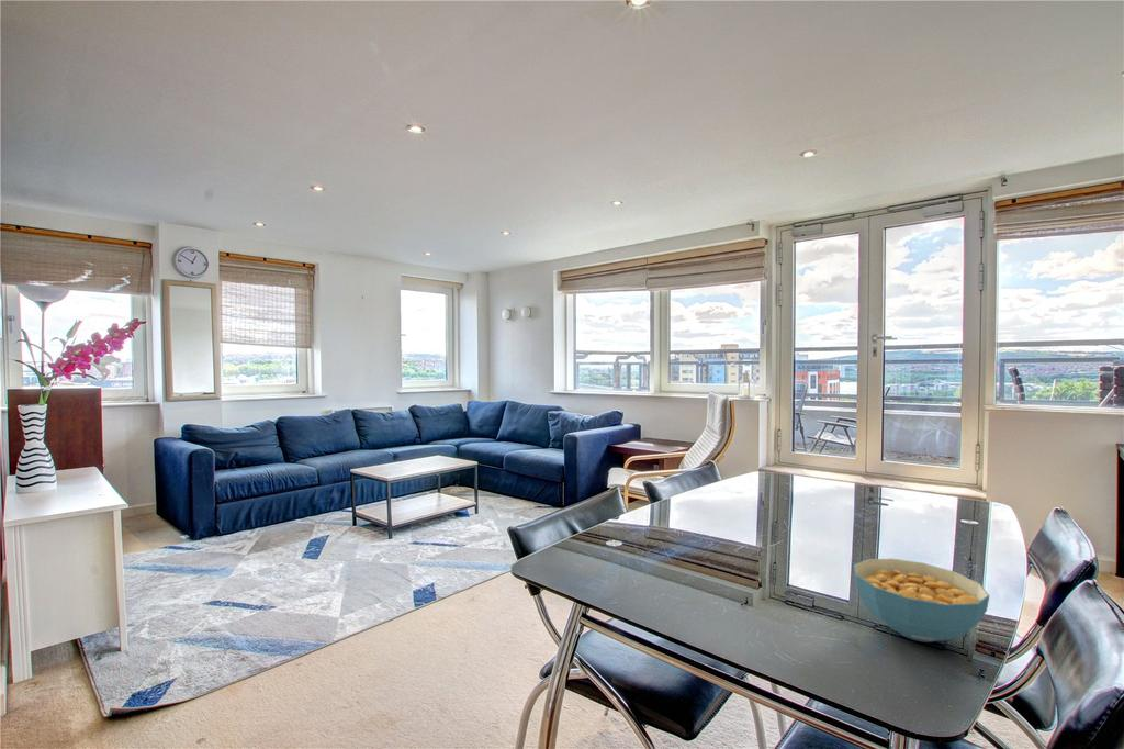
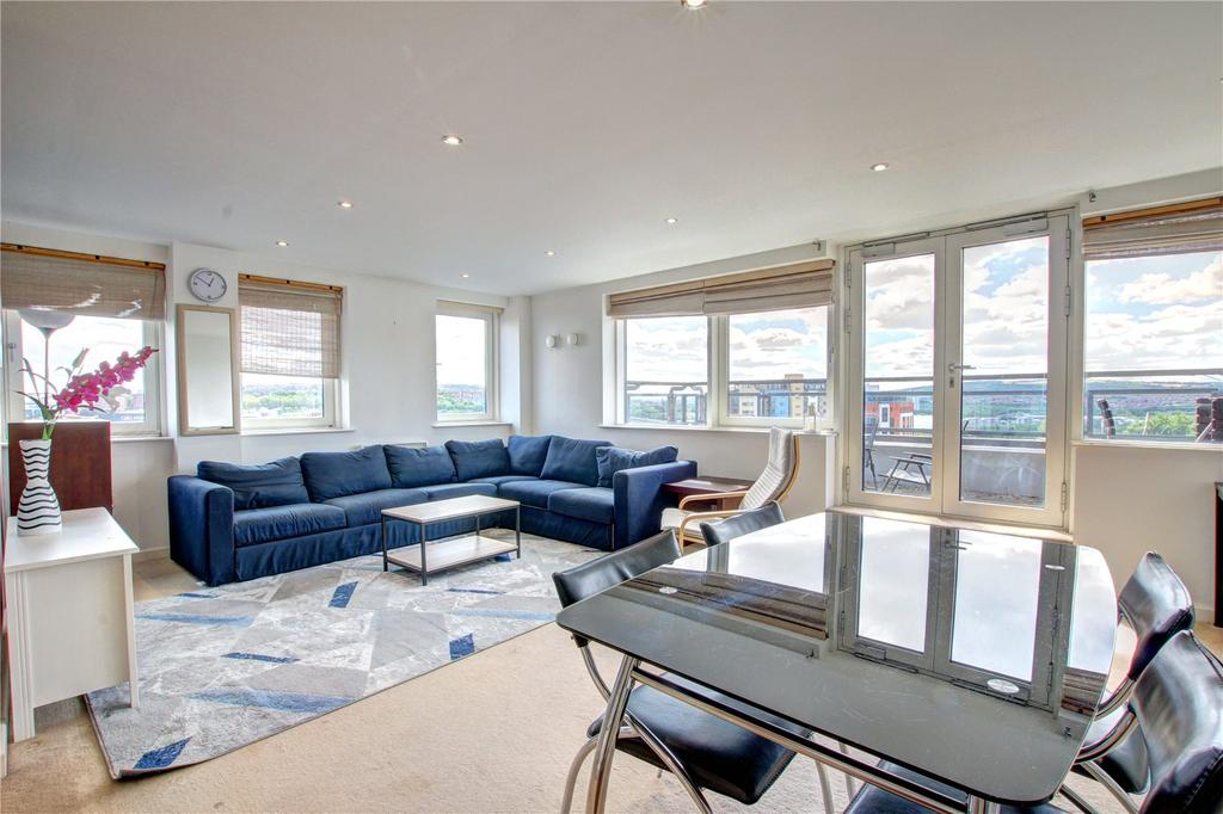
- cereal bowl (915, 606)
